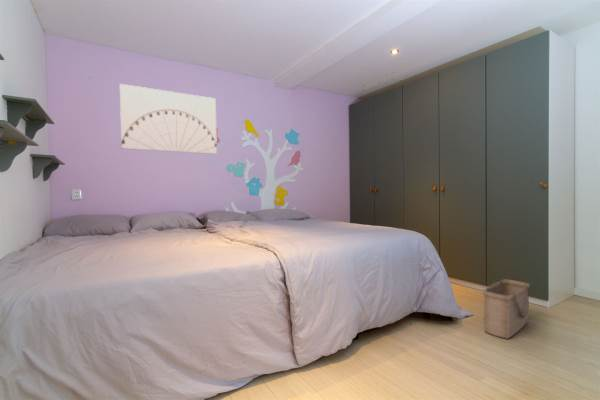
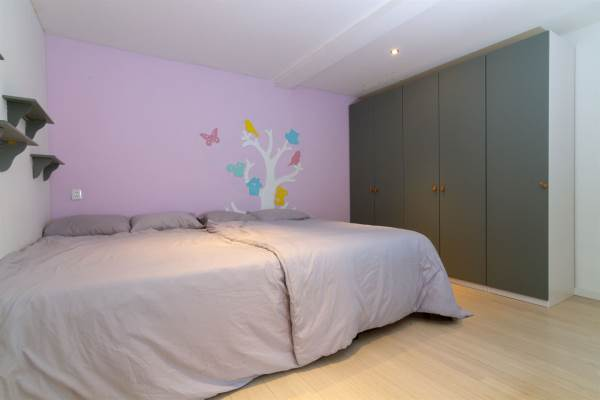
- basket (506, 307)
- wall art (171, 121)
